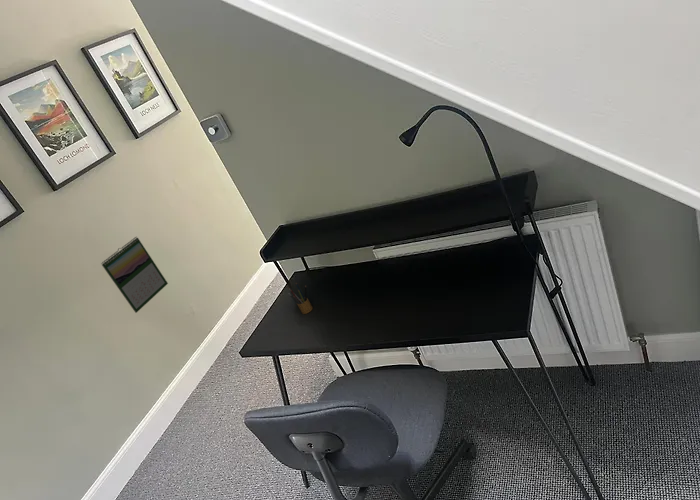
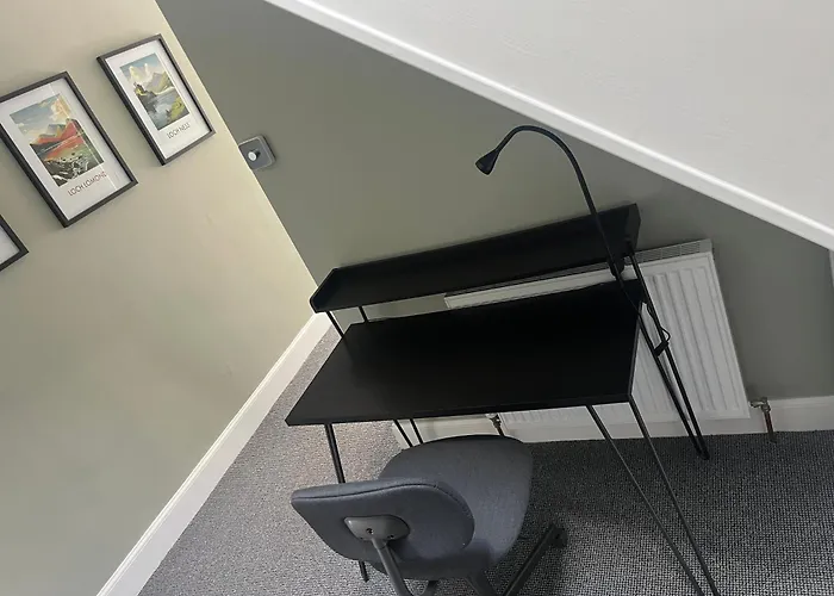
- pencil box (301, 297)
- calendar (135, 273)
